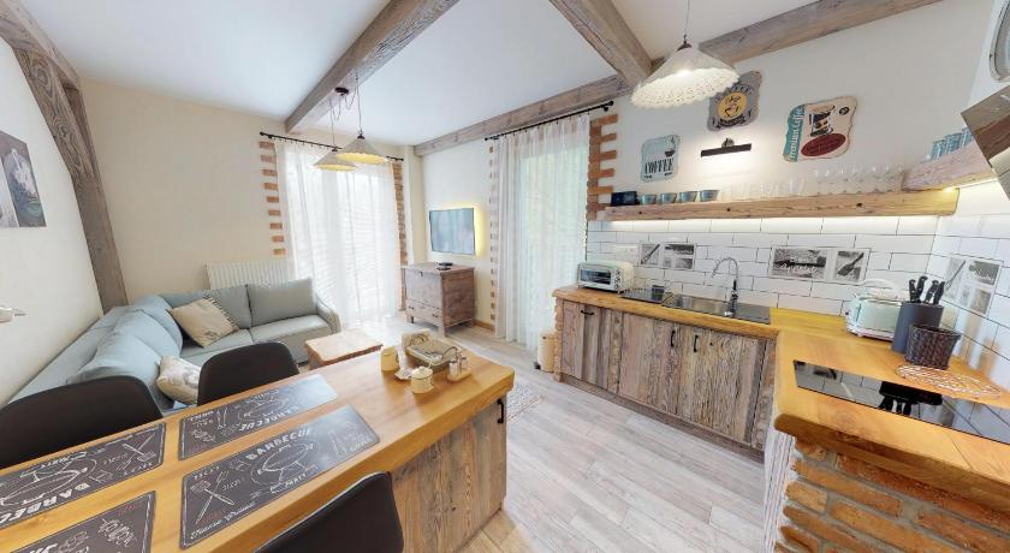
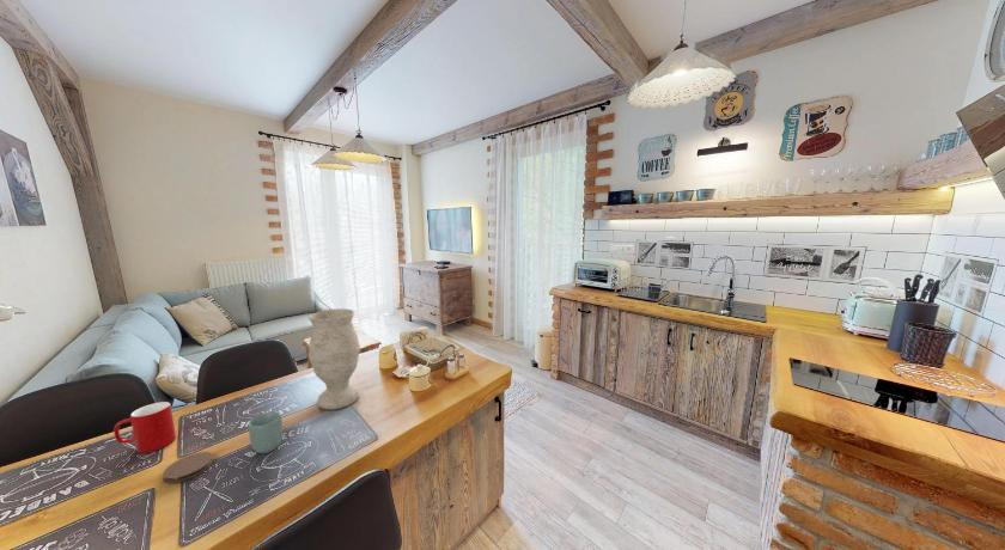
+ vase (335, 358)
+ cup (146, 427)
+ cup (266, 433)
+ coaster (189, 466)
